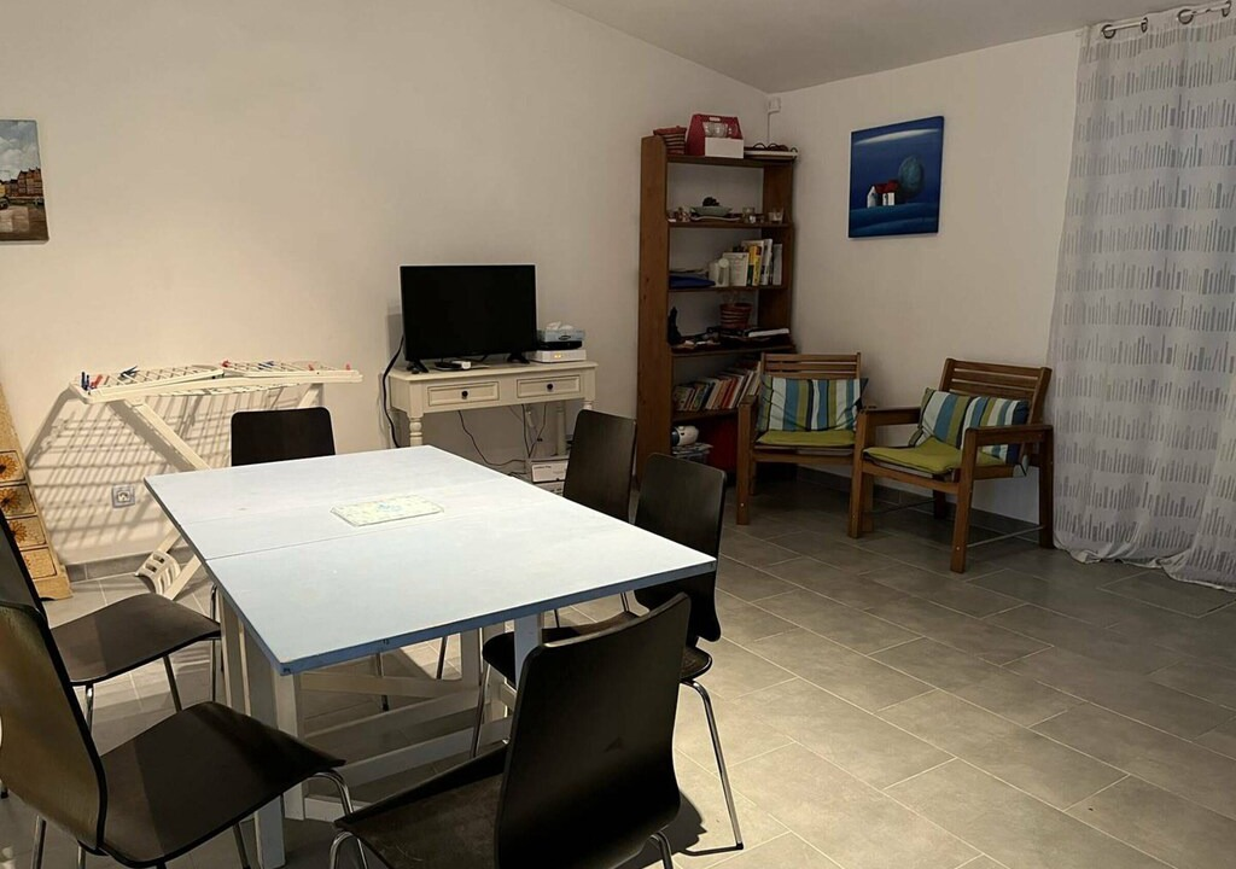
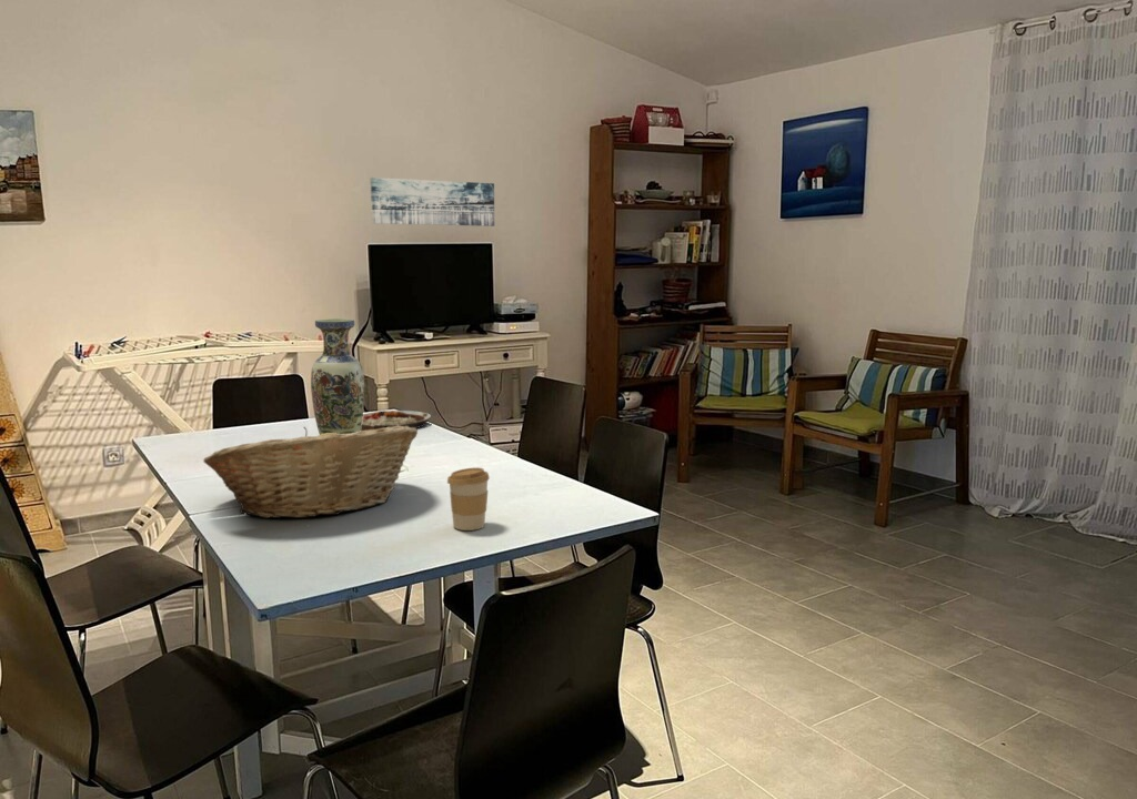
+ vase (338, 383)
+ plate (391, 417)
+ wall art (434, 202)
+ coffee cup (469, 497)
+ fruit basket (315, 462)
